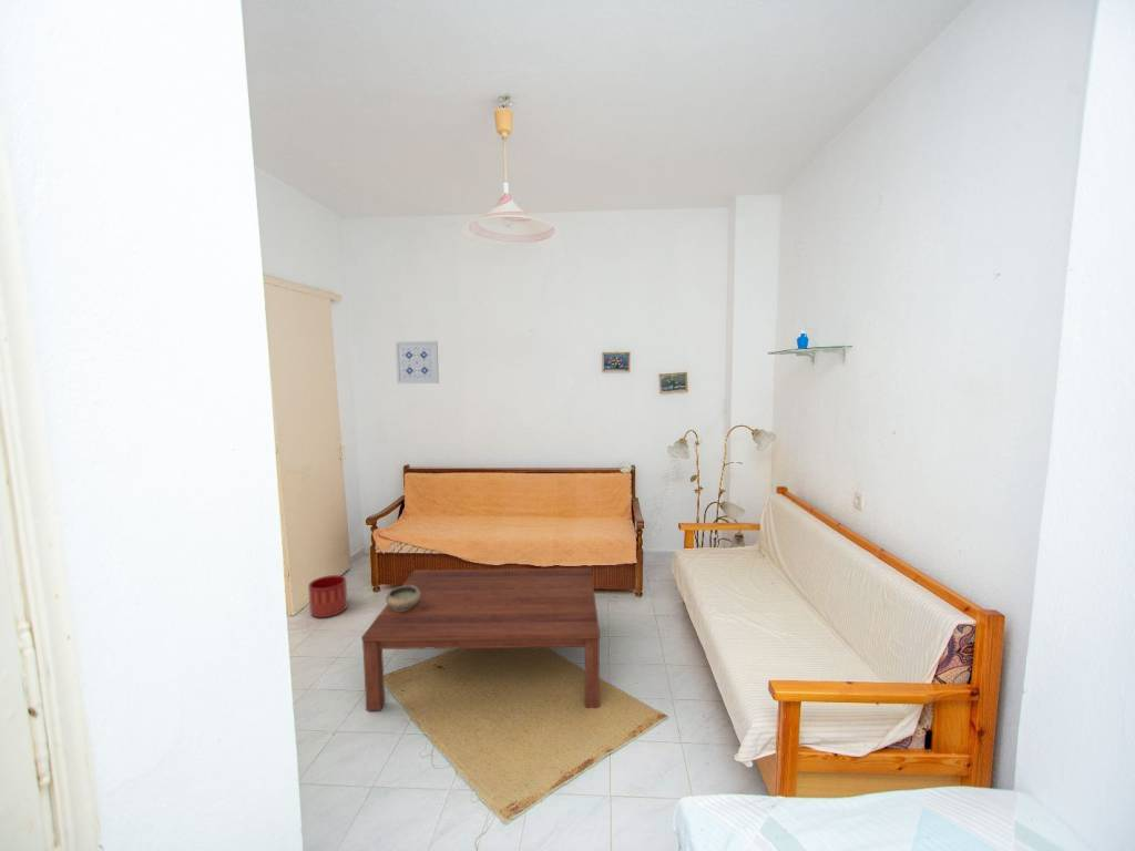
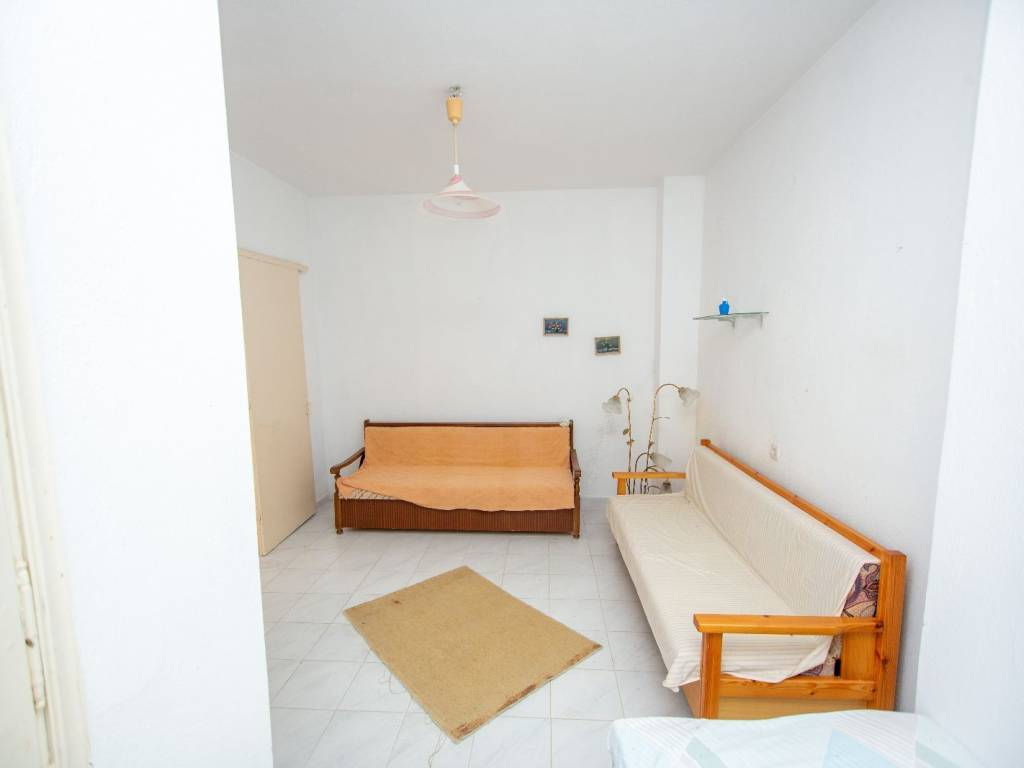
- ceramic bowl (402, 598)
- wall art (417, 362)
- planter (328, 596)
- coffee table (493, 629)
